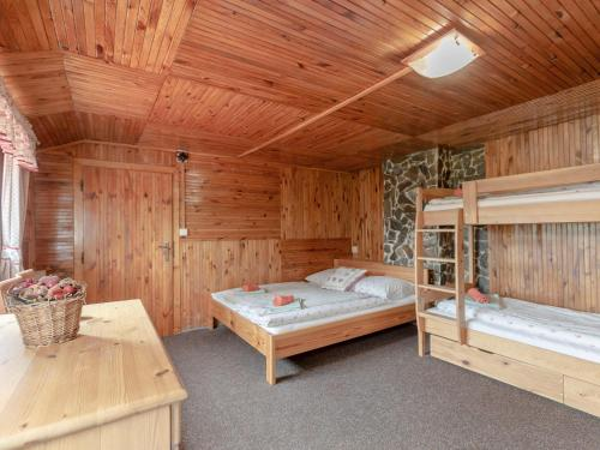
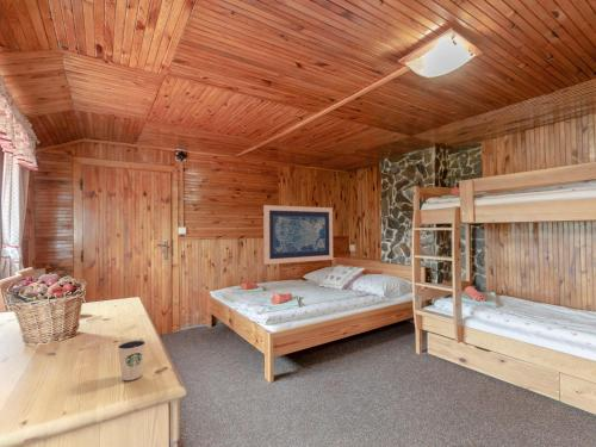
+ dixie cup (131, 360)
+ wall art (300, 234)
